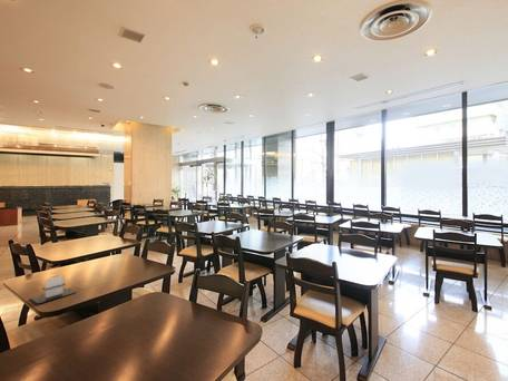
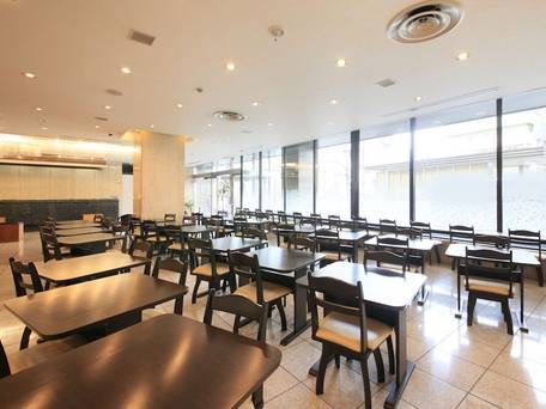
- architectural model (53, 286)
